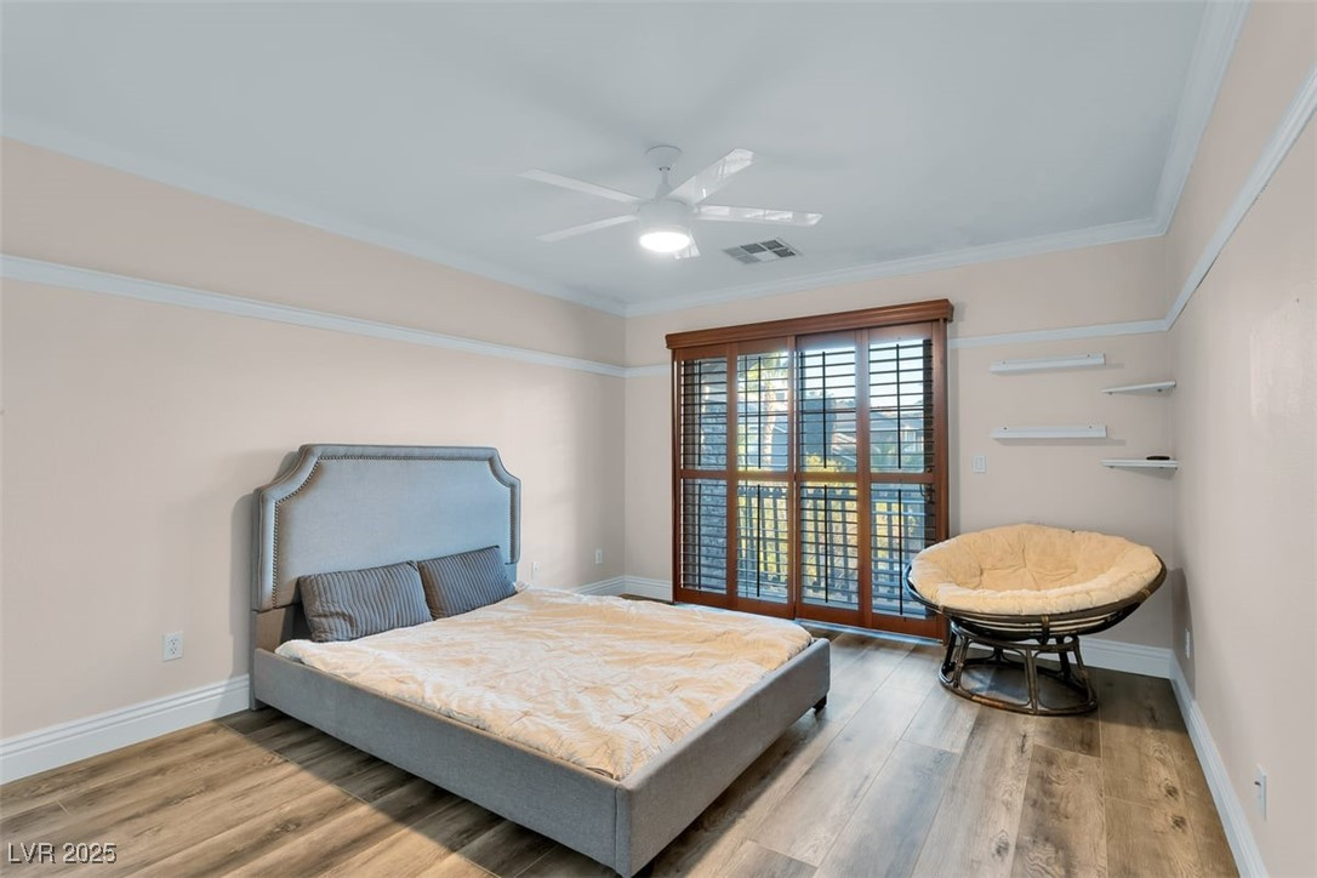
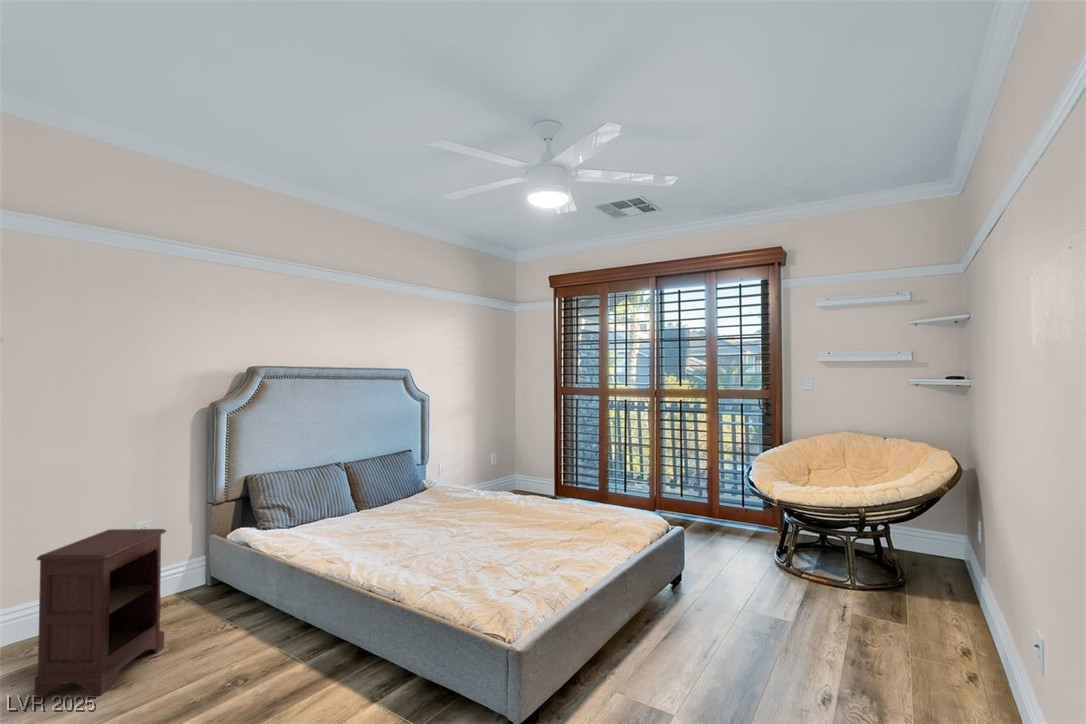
+ nightstand (125, 605)
